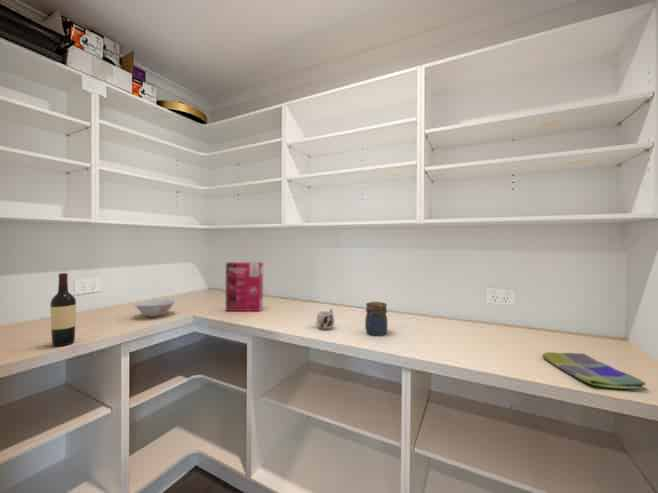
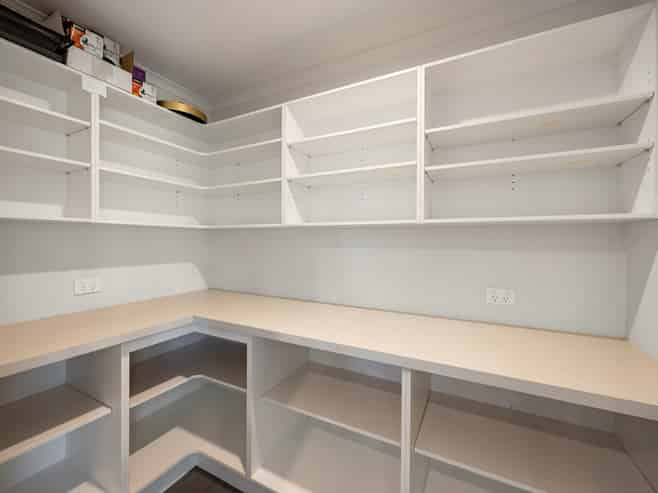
- wine bottle (63, 308)
- cereal box (244, 286)
- jar (375, 317)
- bowl (155, 308)
- mug (325, 318)
- dish towel (587, 368)
